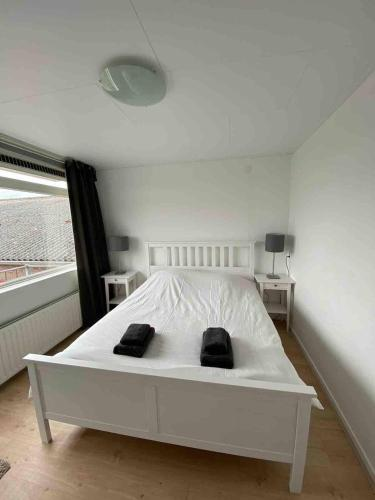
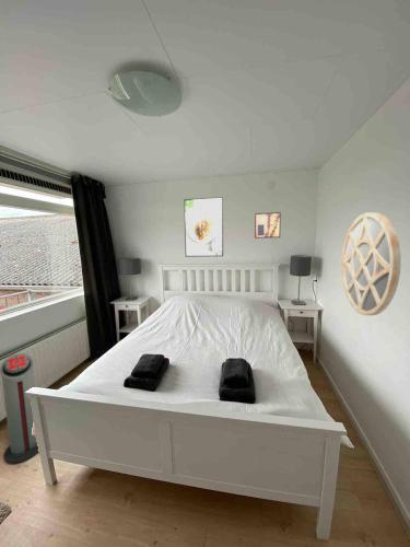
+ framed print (203, 228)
+ wall art (267, 225)
+ air purifier (21, 403)
+ home mirror (364, 264)
